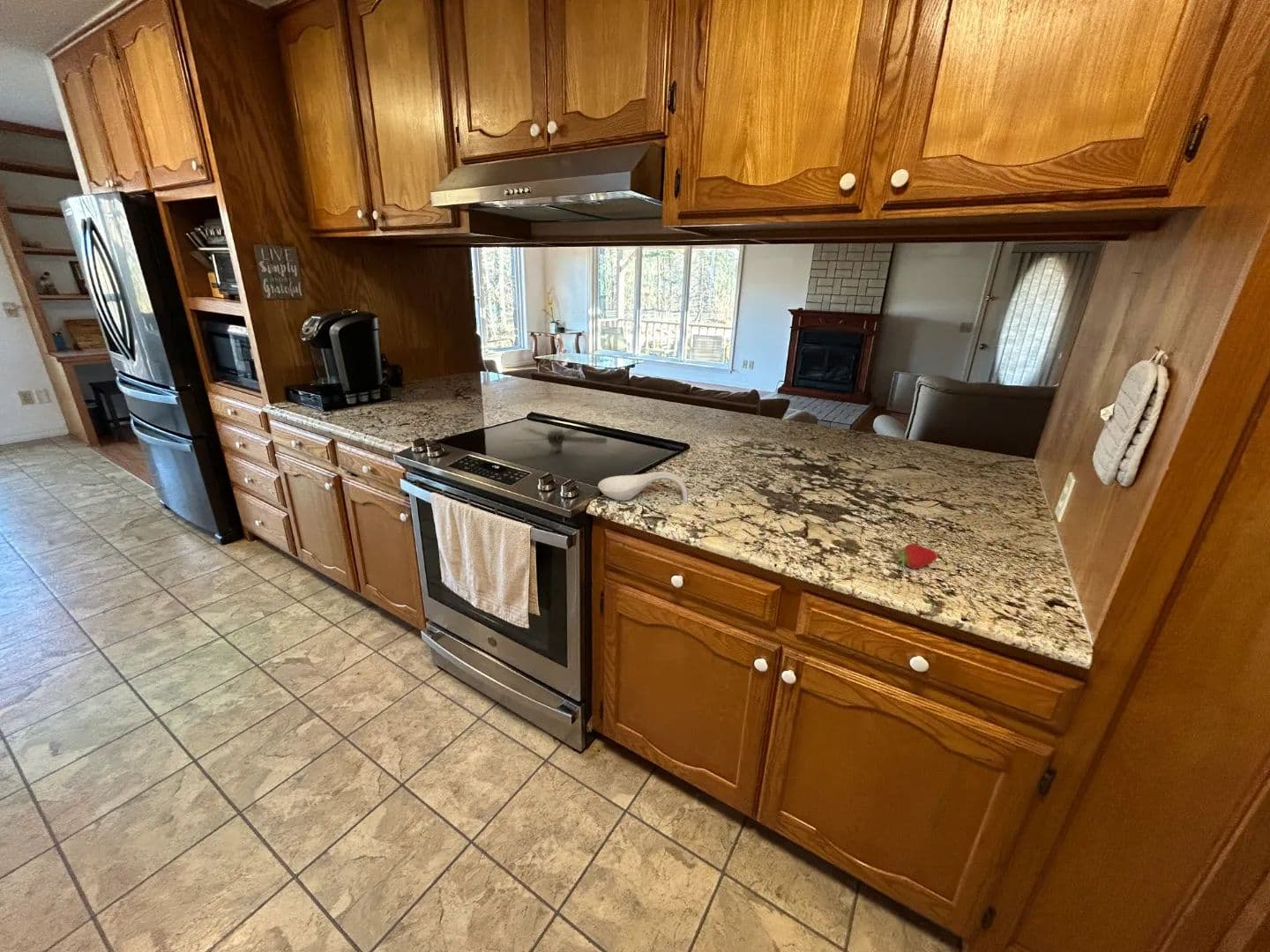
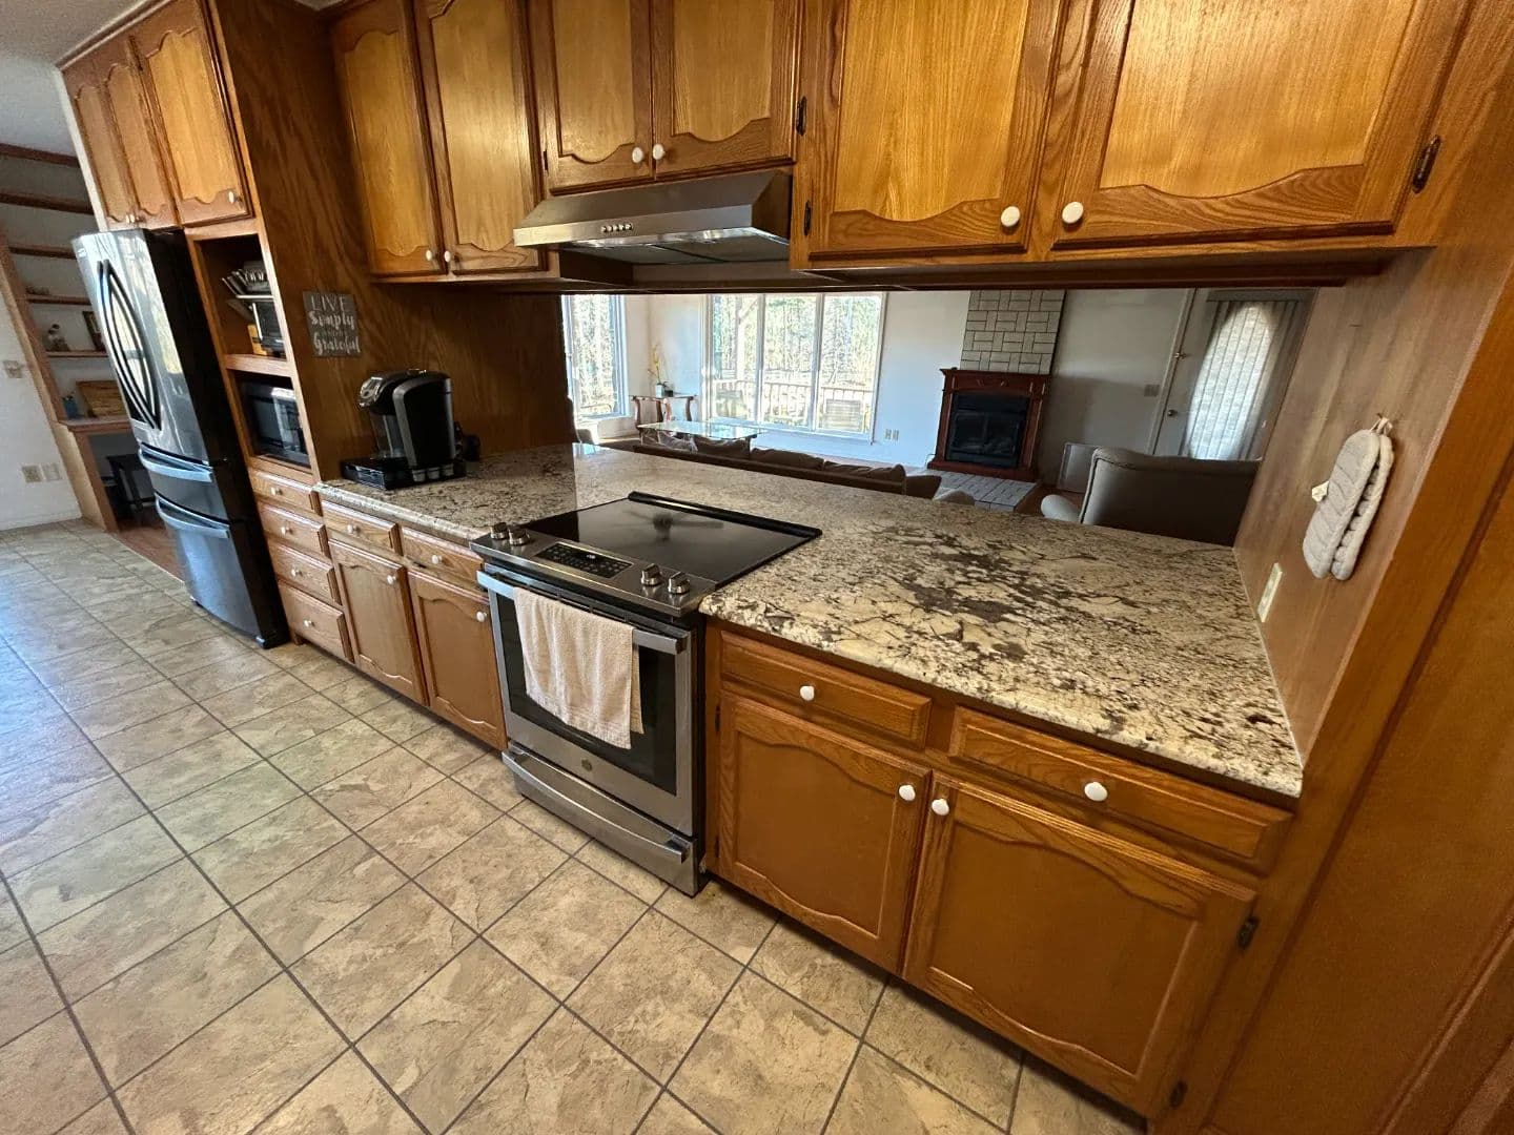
- spoon rest (643, 485)
- fruit (915, 556)
